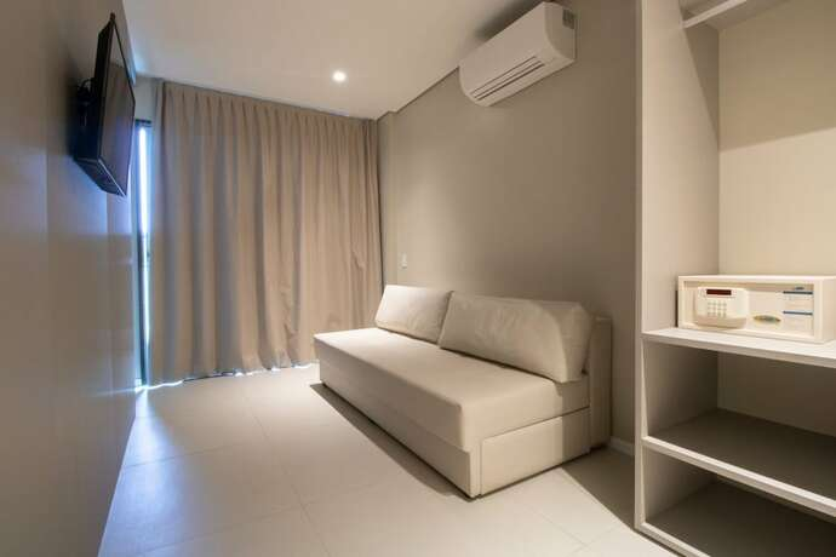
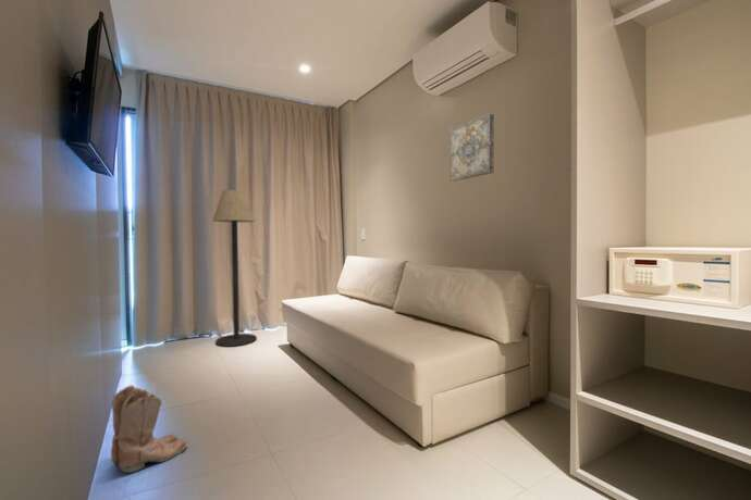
+ boots (150, 420)
+ wall art (470, 149)
+ floor lamp (235, 266)
